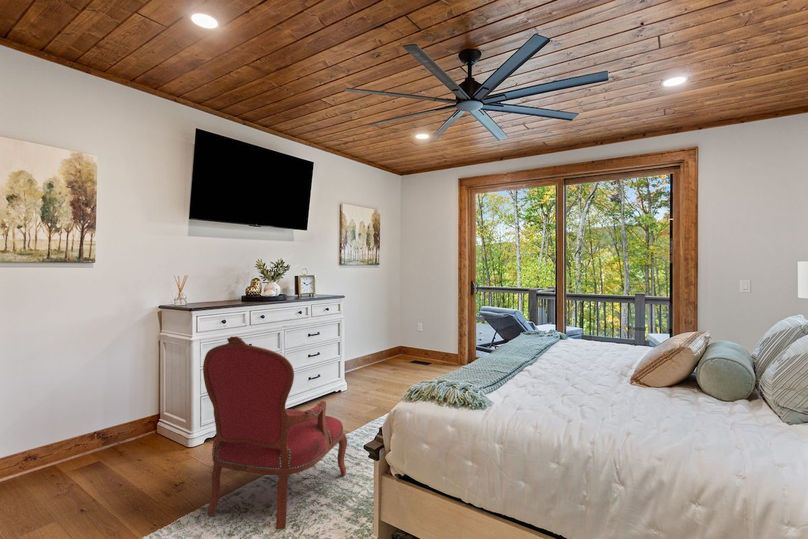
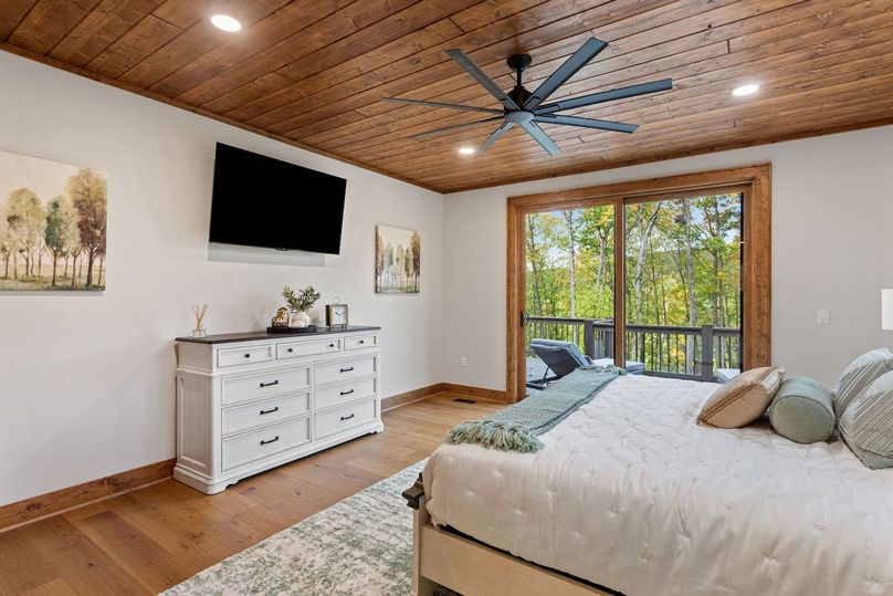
- armchair (272, 411)
